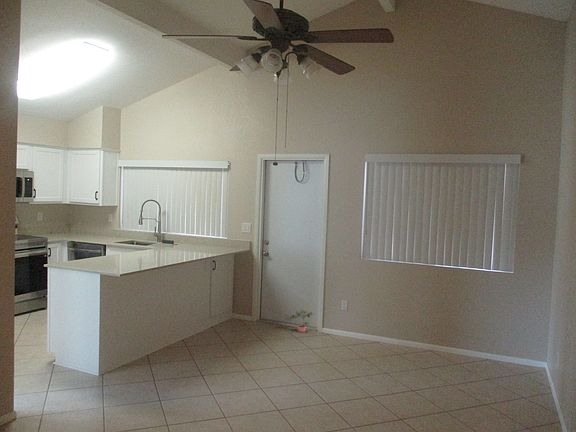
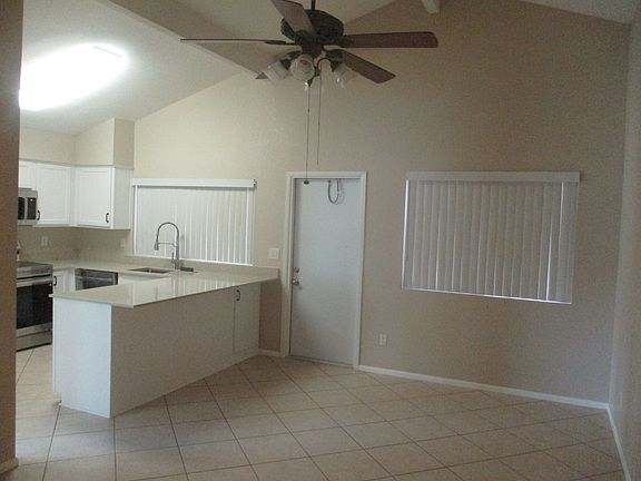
- potted plant (298, 316)
